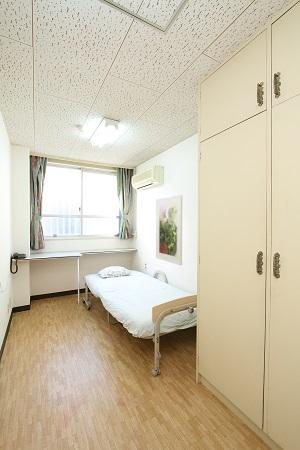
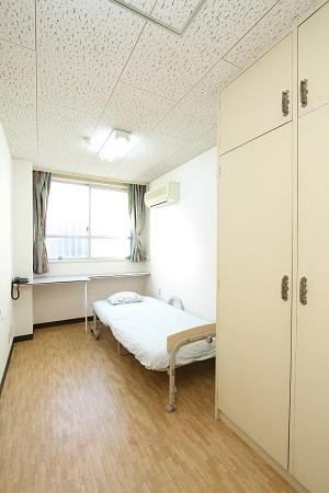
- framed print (167, 229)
